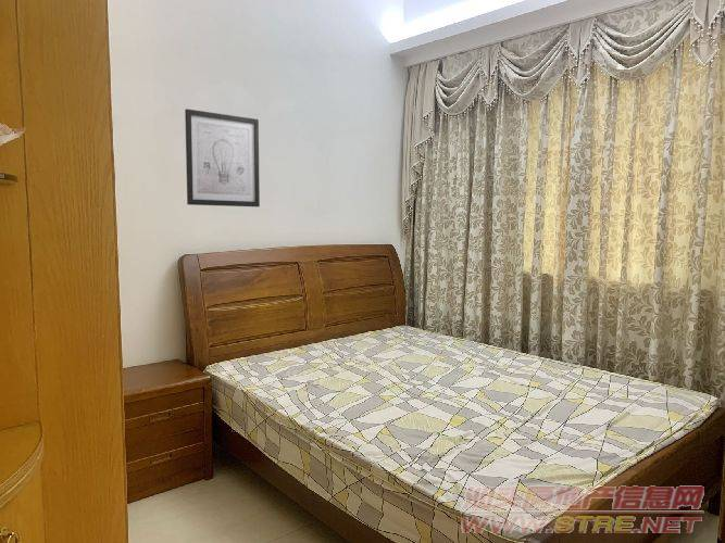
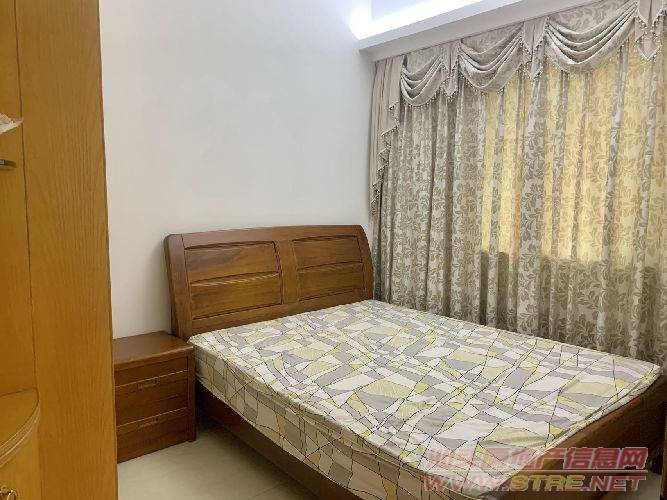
- wall art (224, 160)
